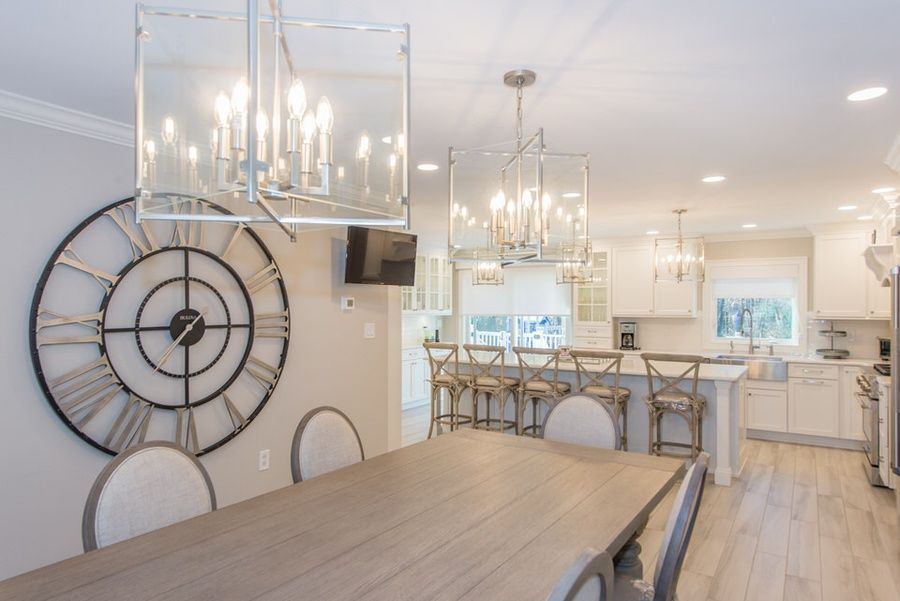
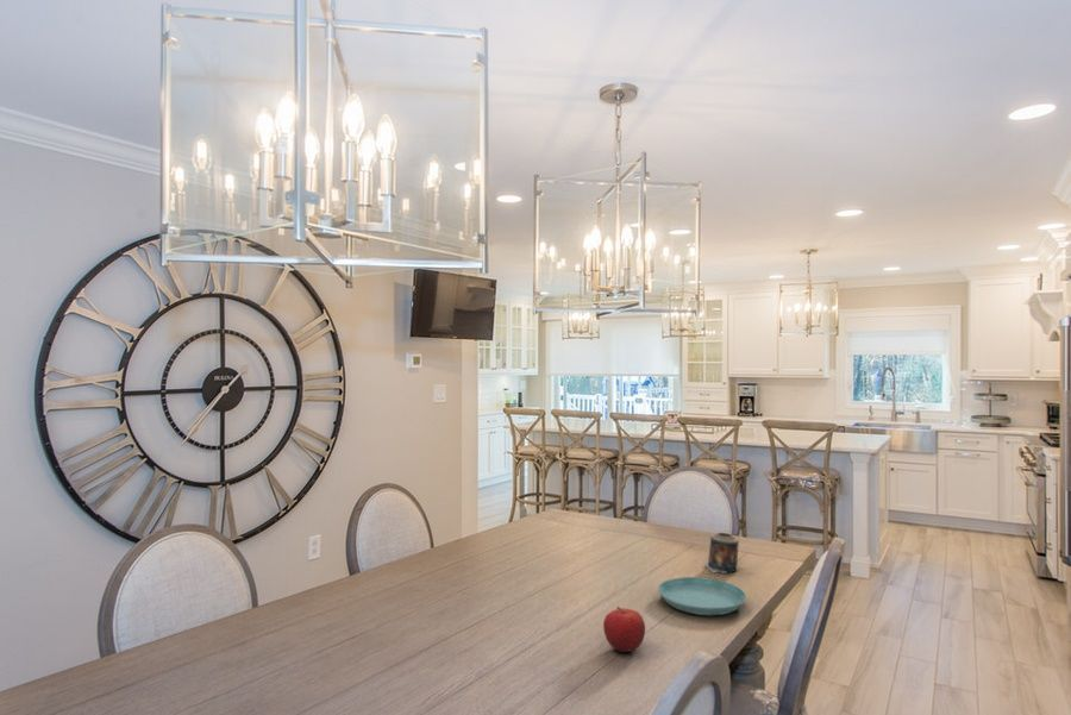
+ candle (720, 551)
+ fruit (624, 627)
+ saucer (701, 596)
